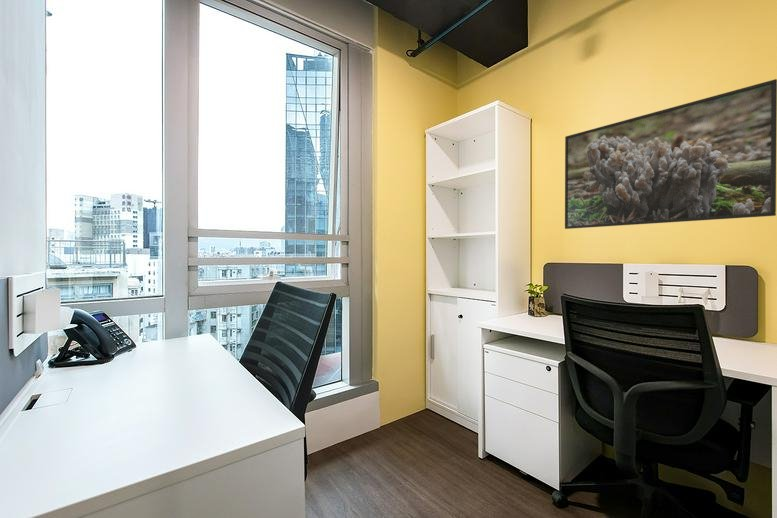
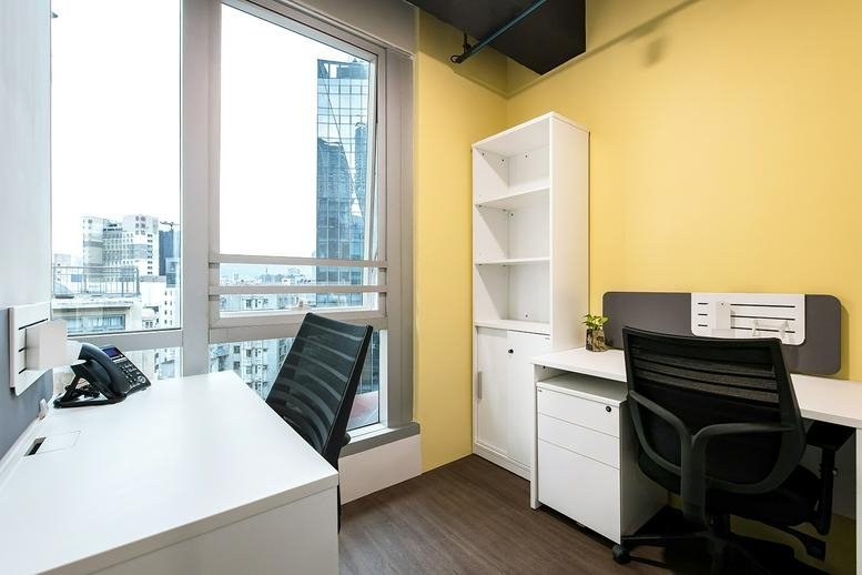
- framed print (650, 168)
